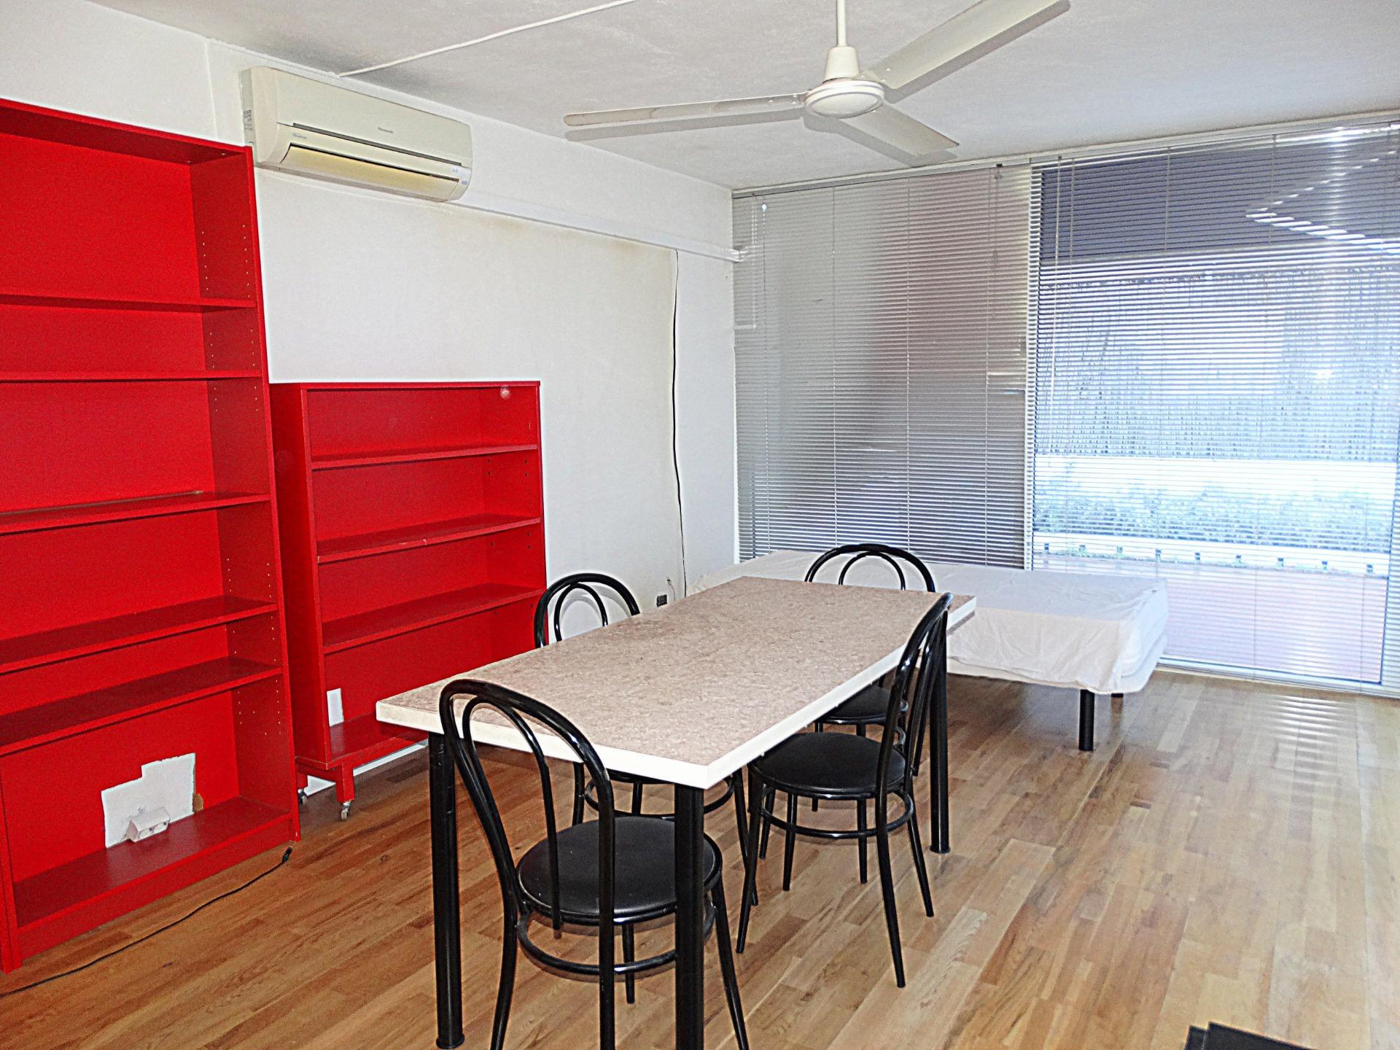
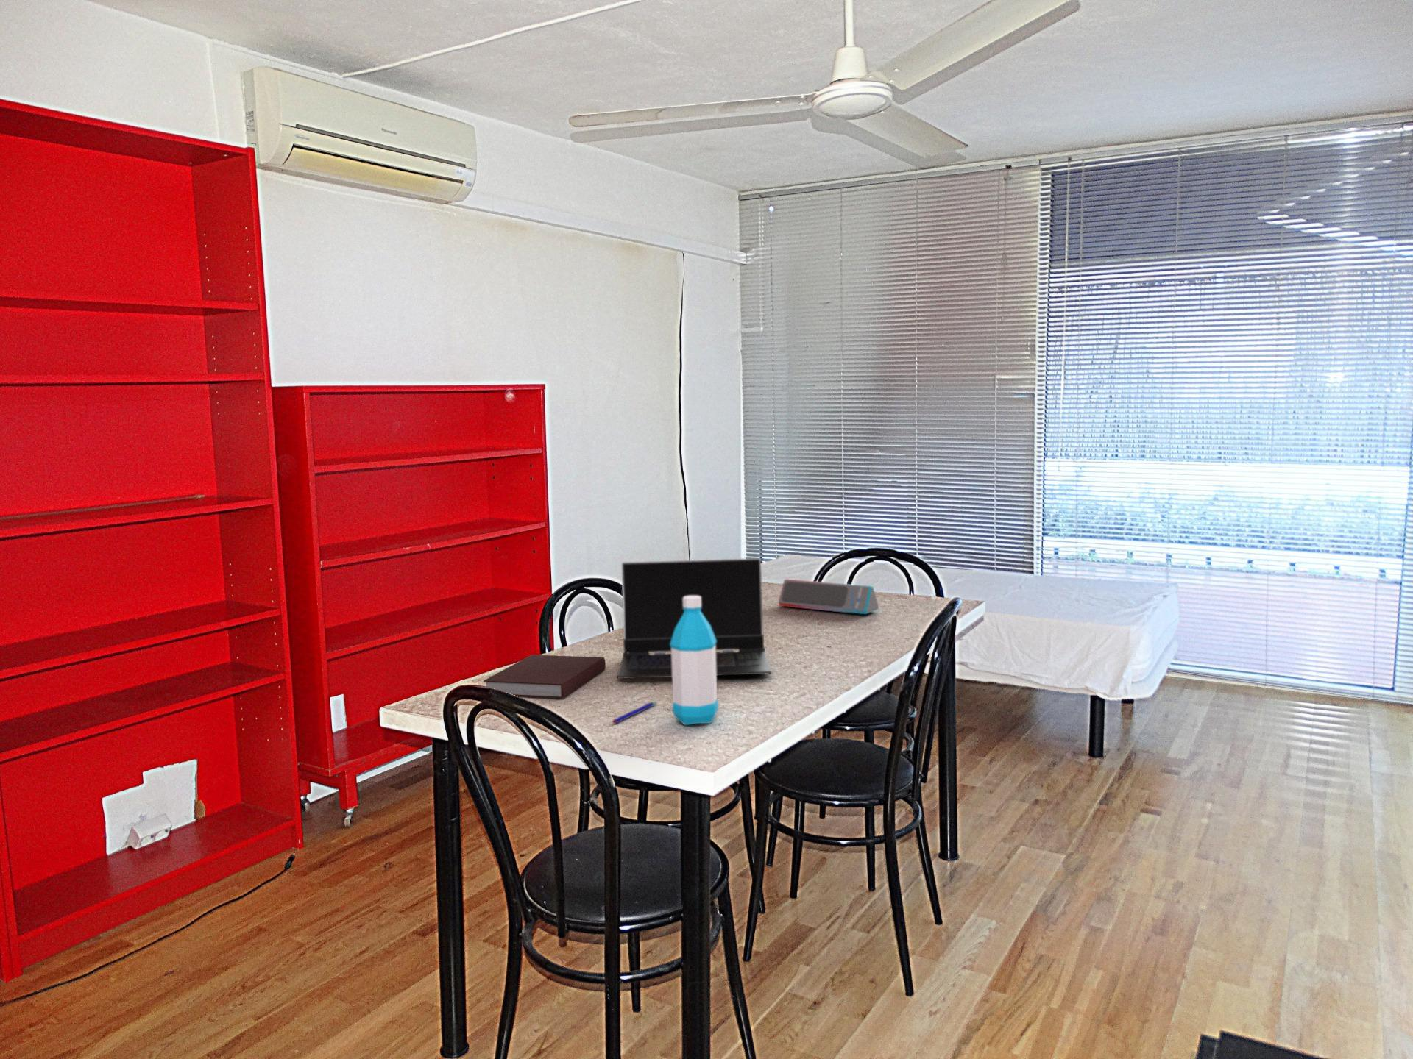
+ laptop computer (701, 613)
+ notebook (546, 675)
+ water bottle (693, 659)
+ pen (635, 711)
+ speaker (828, 595)
